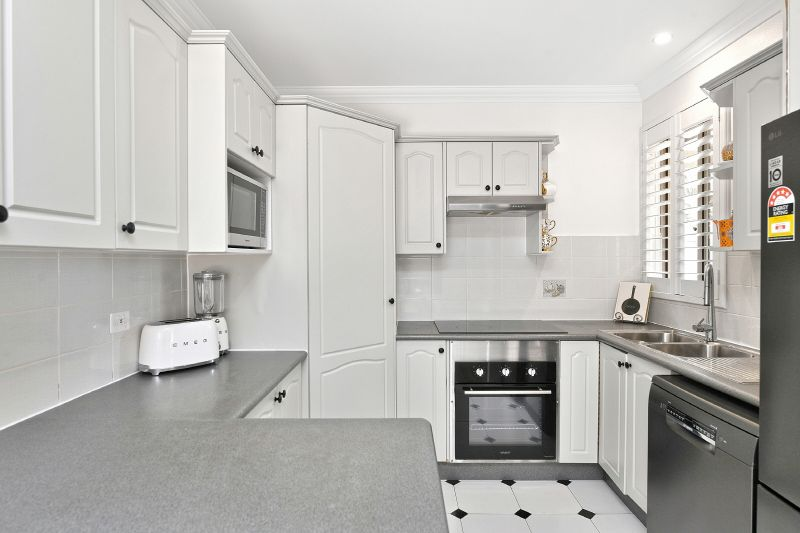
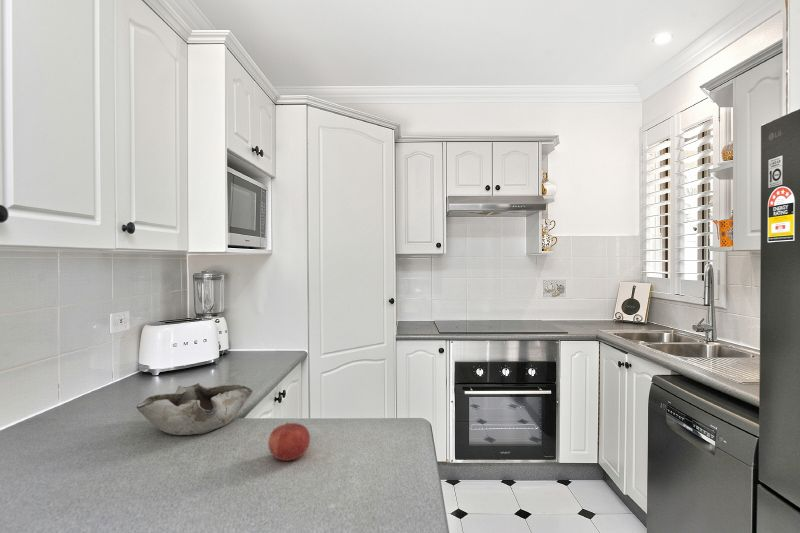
+ bowl (199, 406)
+ fruit (289, 439)
